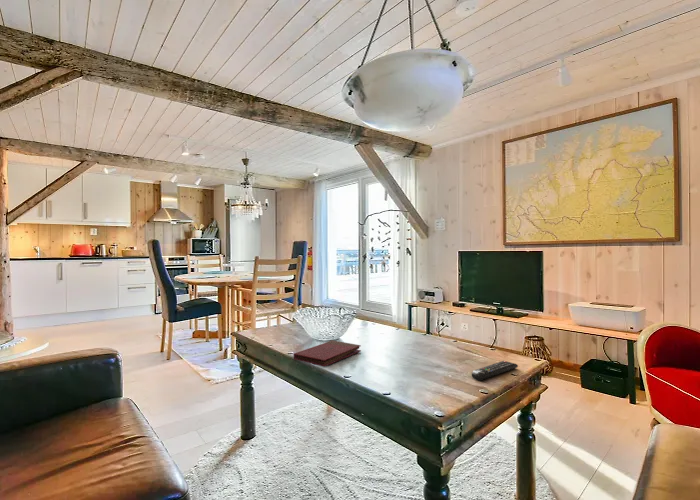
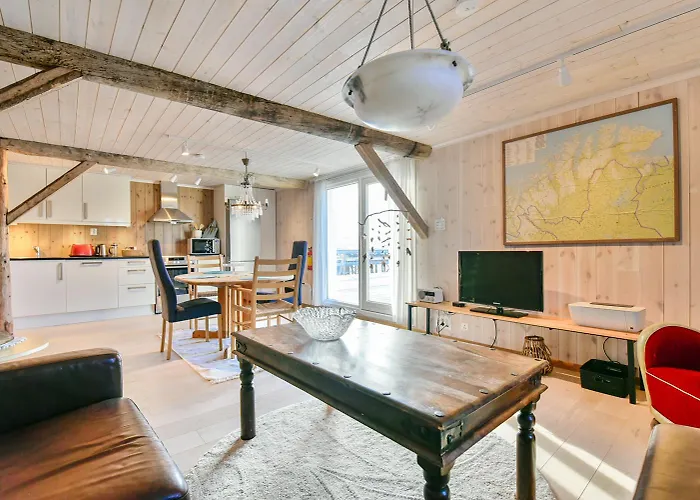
- remote control (495, 369)
- book (328, 352)
